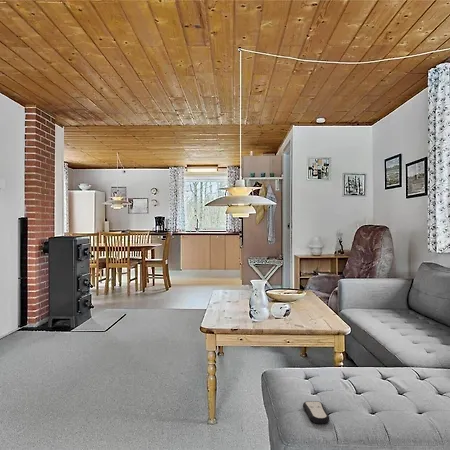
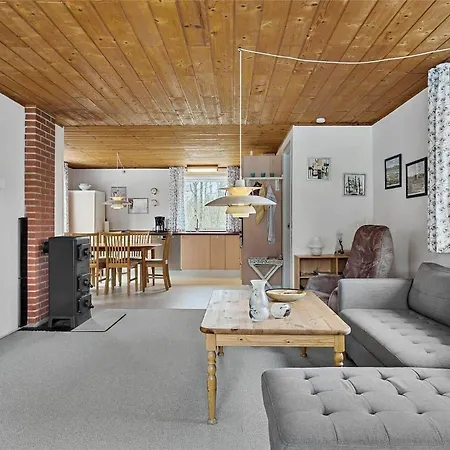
- remote control (316, 411)
